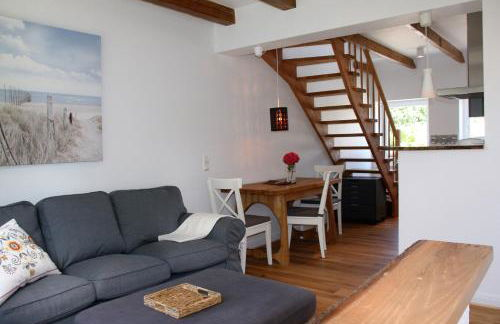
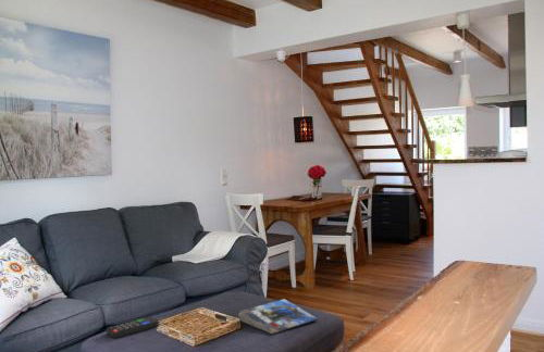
+ magazine (277, 314)
+ remote control (133, 326)
